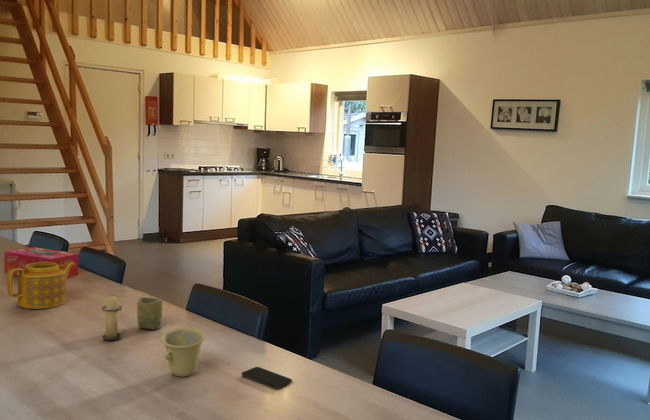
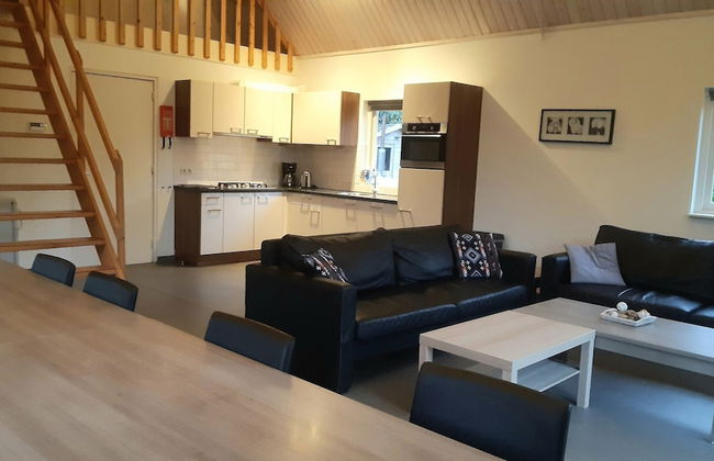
- tissue box (41, 261)
- teapot (43, 283)
- cup (183, 354)
- smartphone (266, 377)
- cup (149, 313)
- candle (111, 315)
